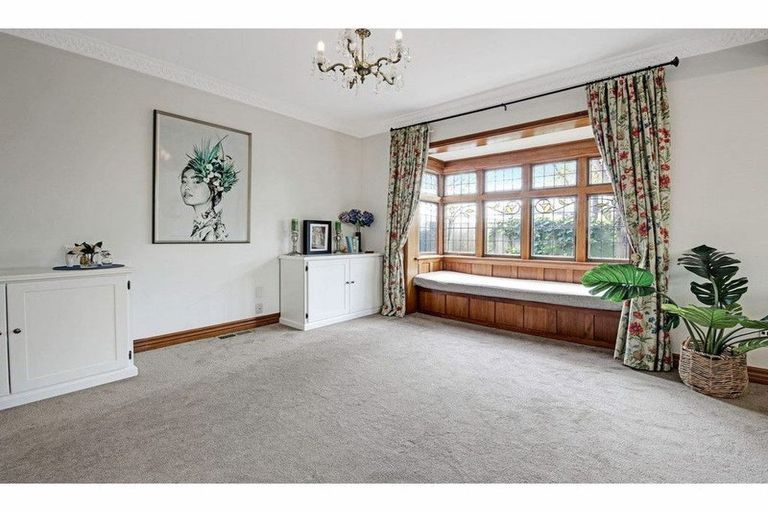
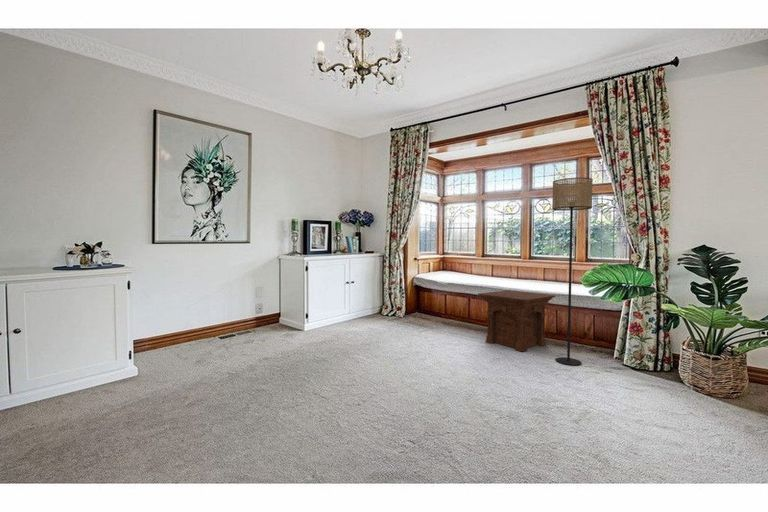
+ side table (515, 318)
+ floor lamp (570, 271)
